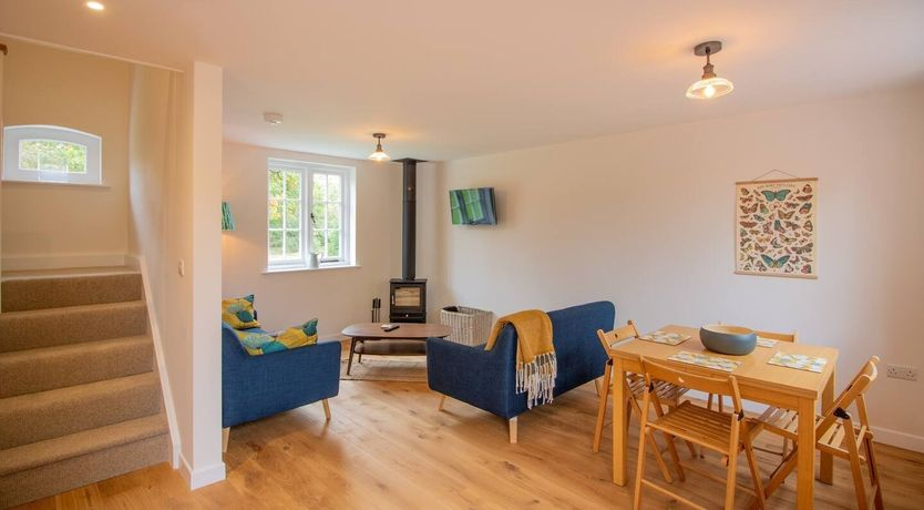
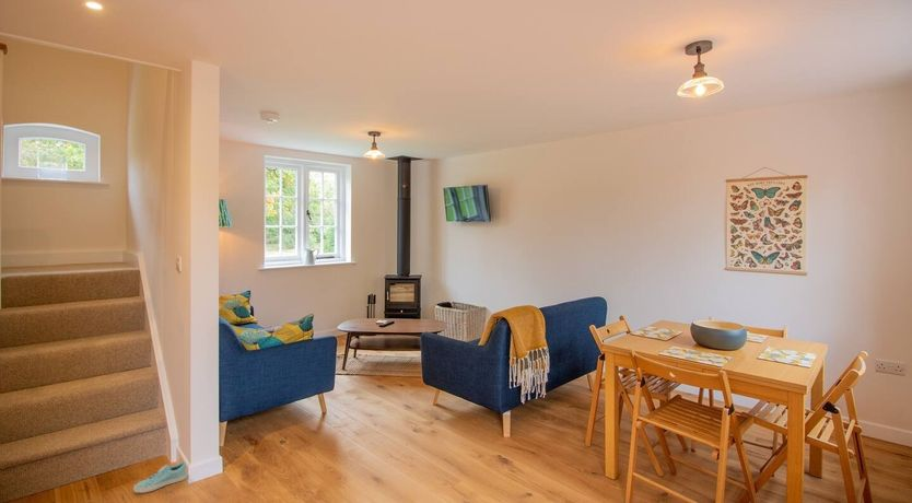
+ sneaker (161, 475)
